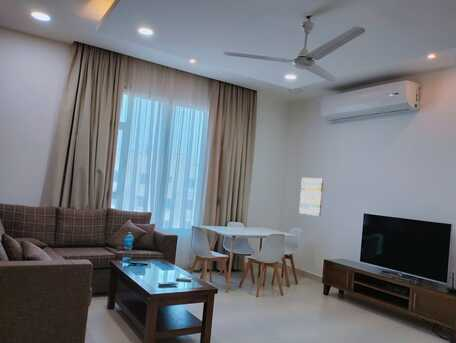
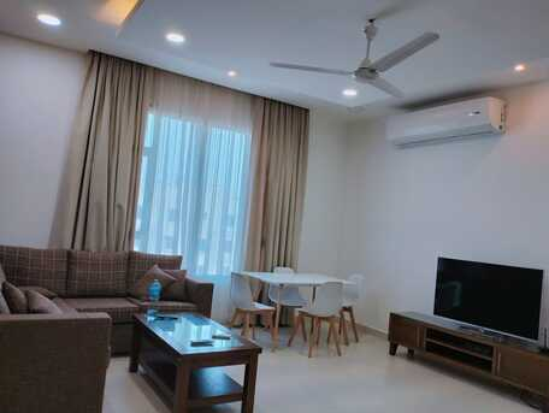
- wall art (310, 196)
